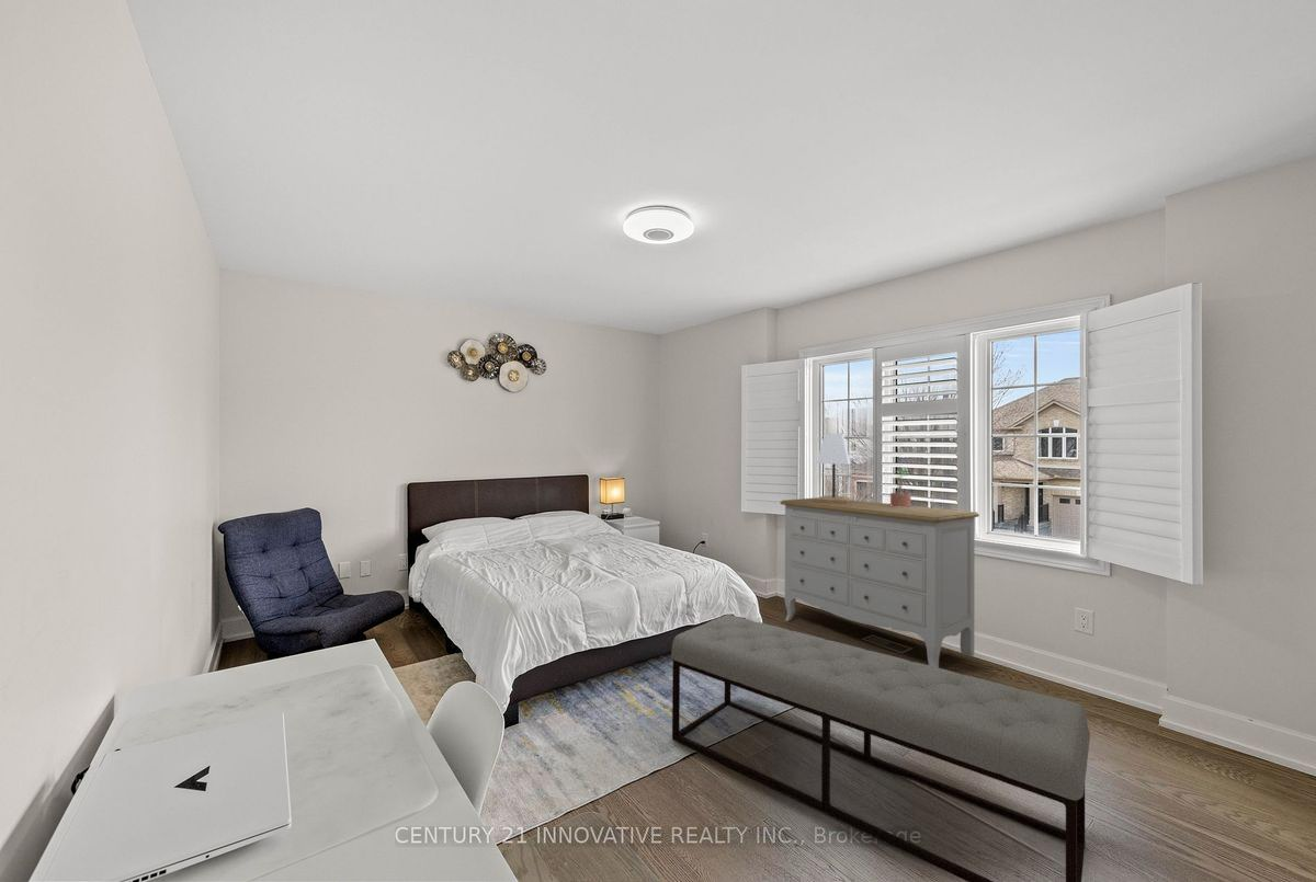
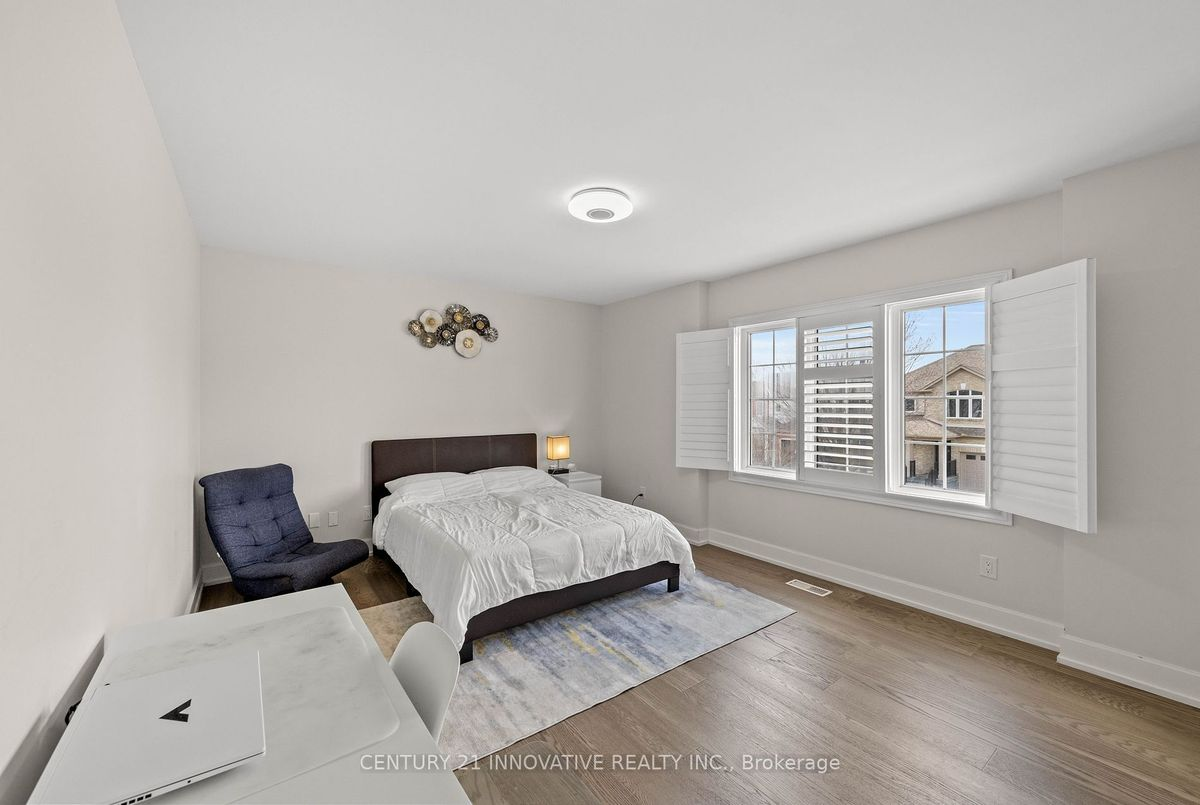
- potted plant (900, 488)
- bench (848, 723)
- dresser (870, 571)
- lamp (833, 467)
